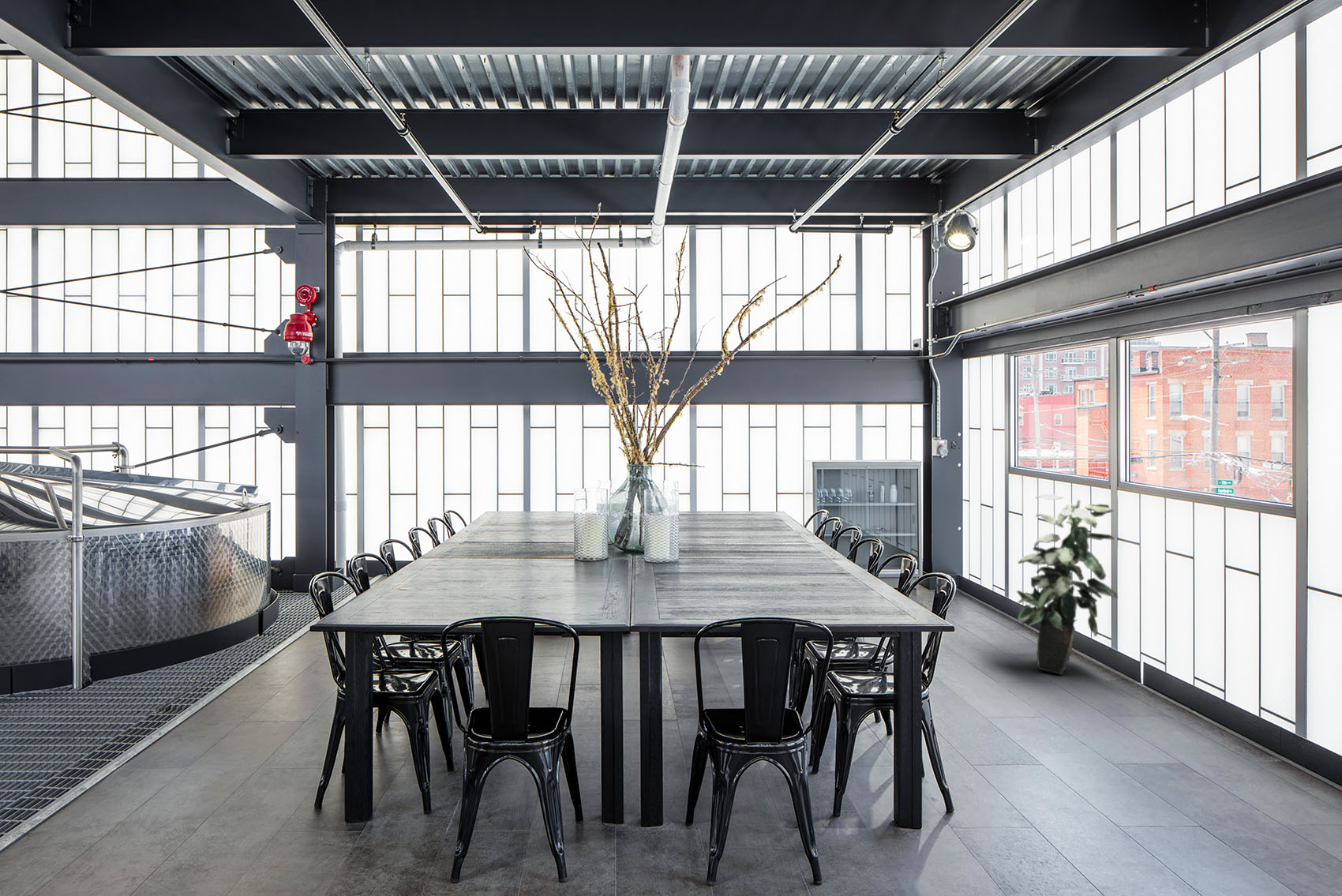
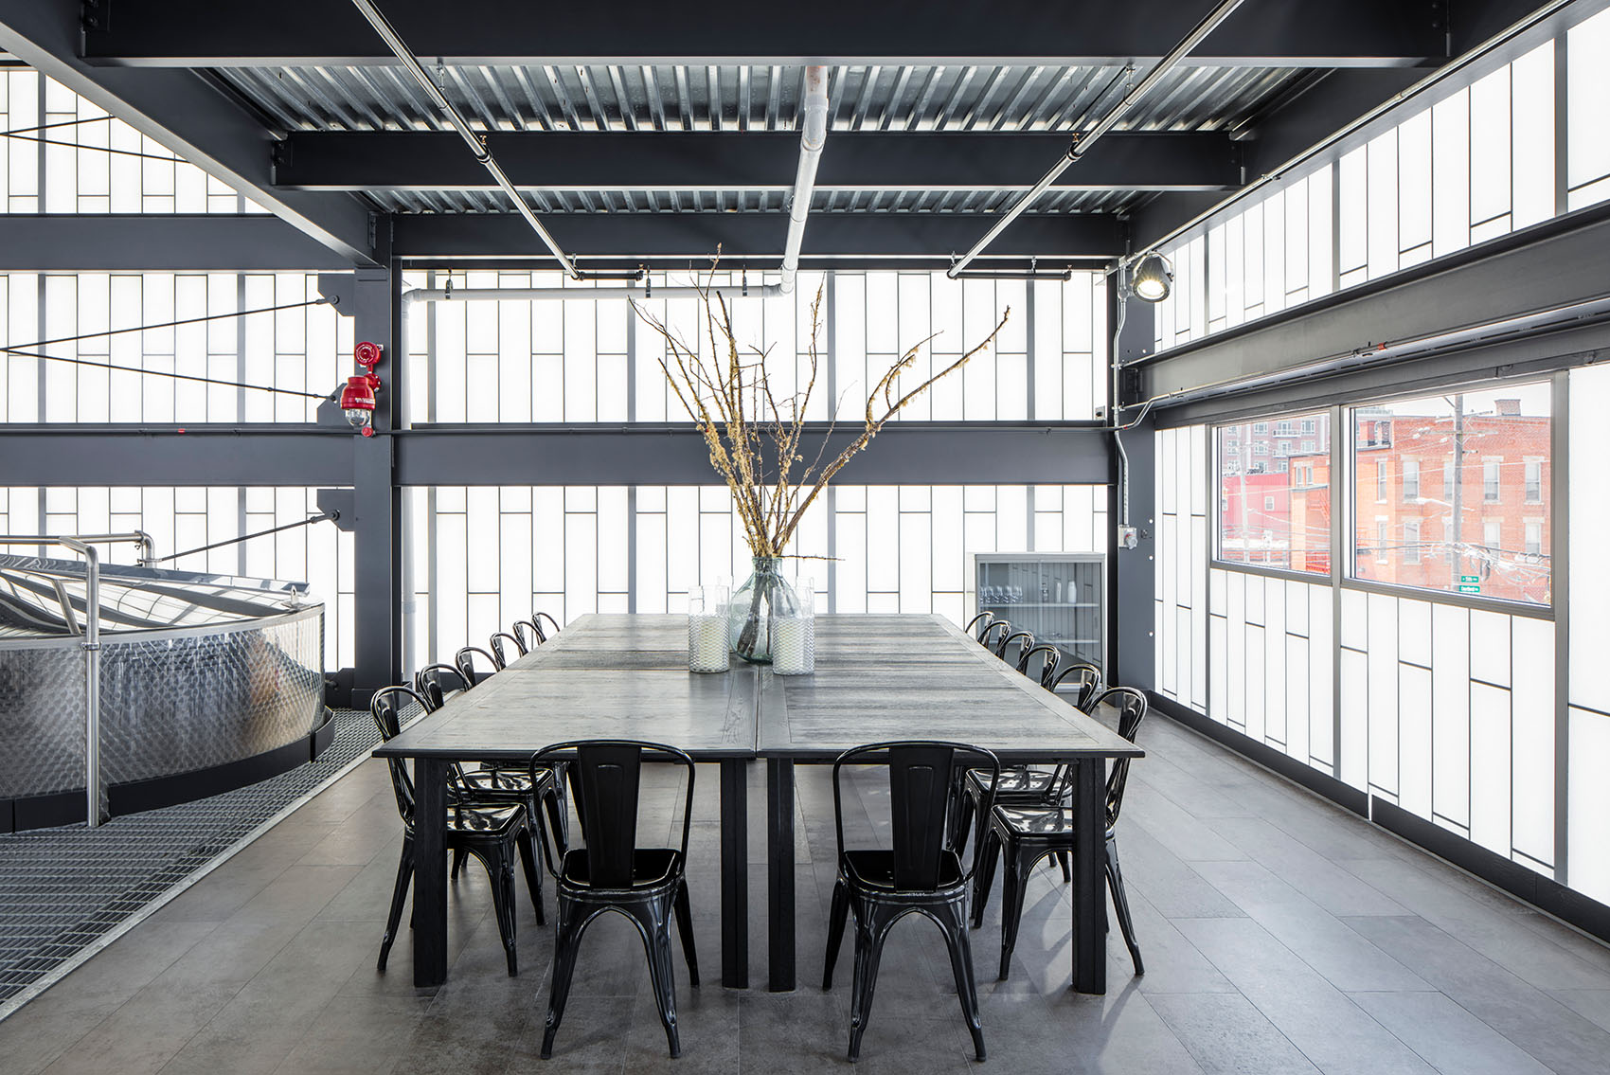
- indoor plant (1060, 583)
